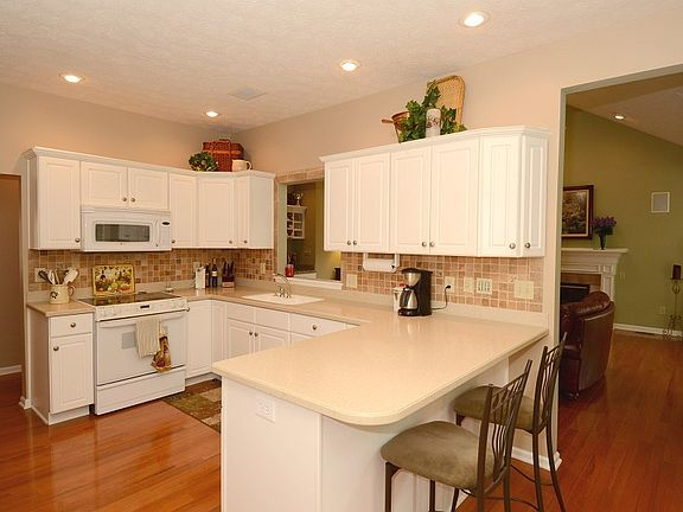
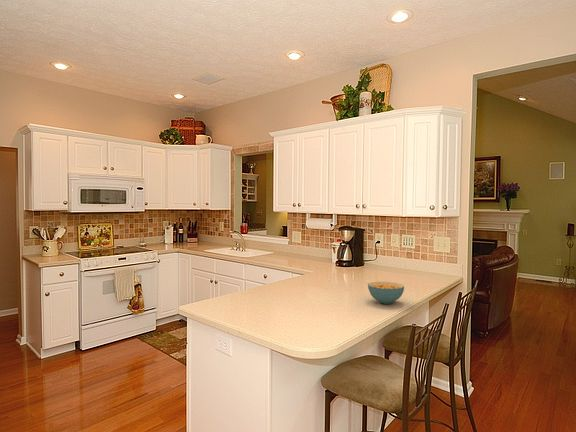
+ cereal bowl (385, 293)
